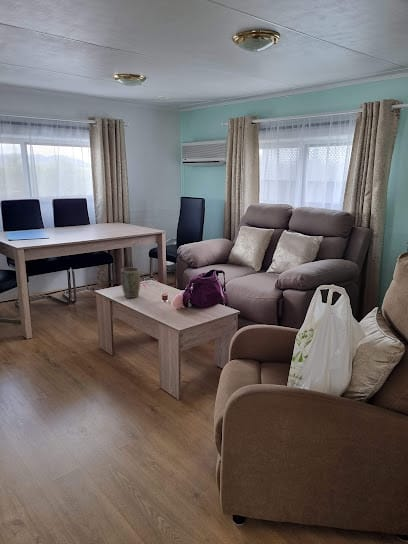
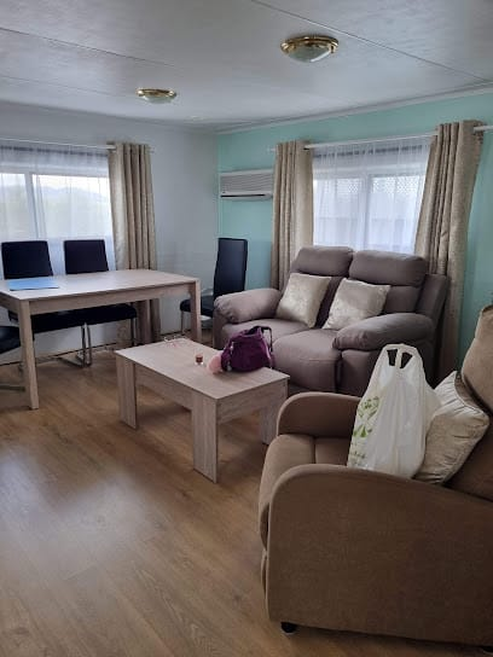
- plant pot (130, 282)
